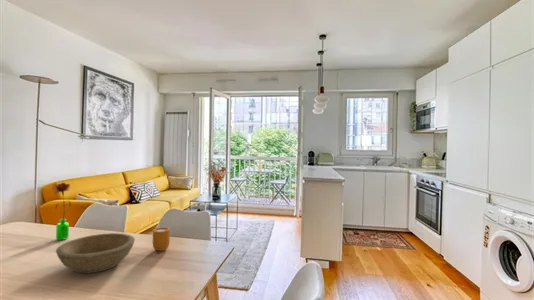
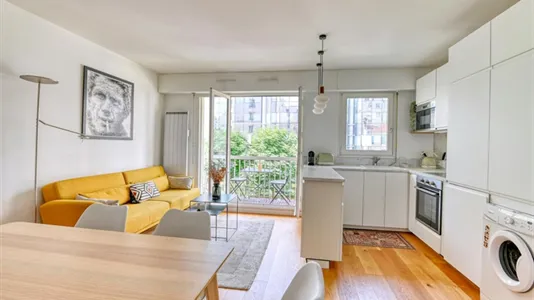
- flower (64, 210)
- bowl (97, 253)
- mug (162, 238)
